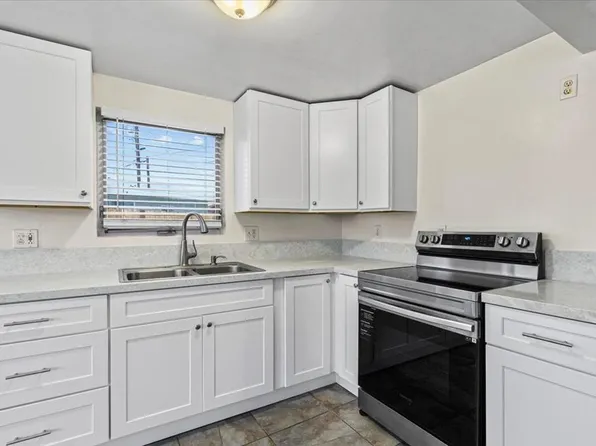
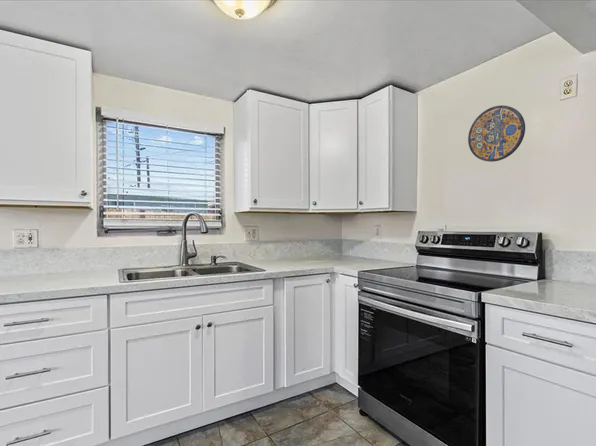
+ manhole cover (494, 134)
